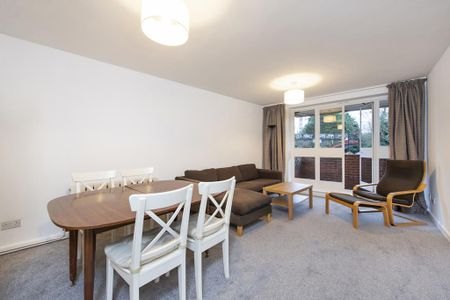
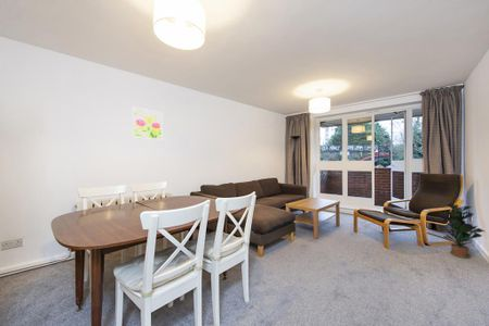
+ potted plant (463, 230)
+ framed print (148, 124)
